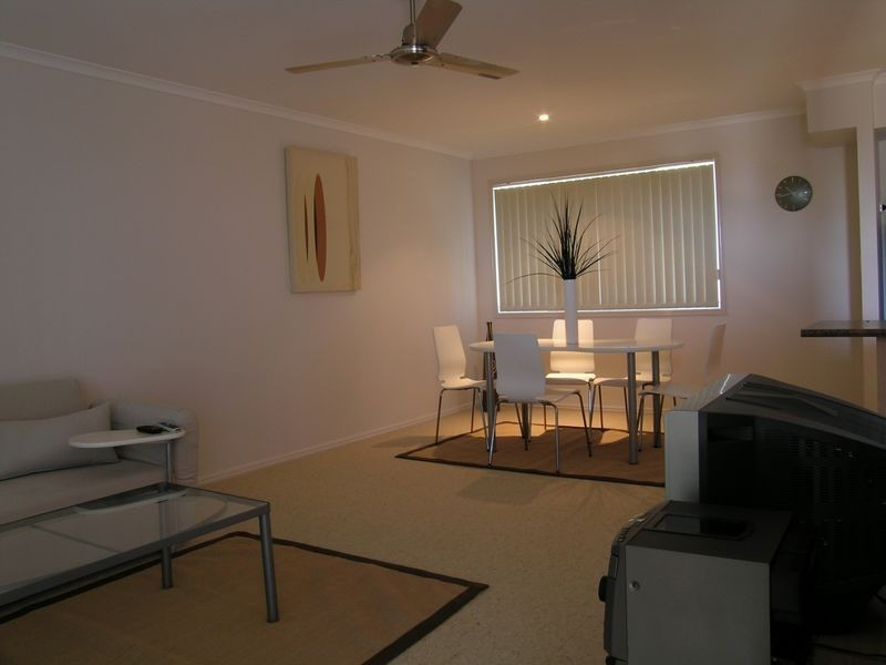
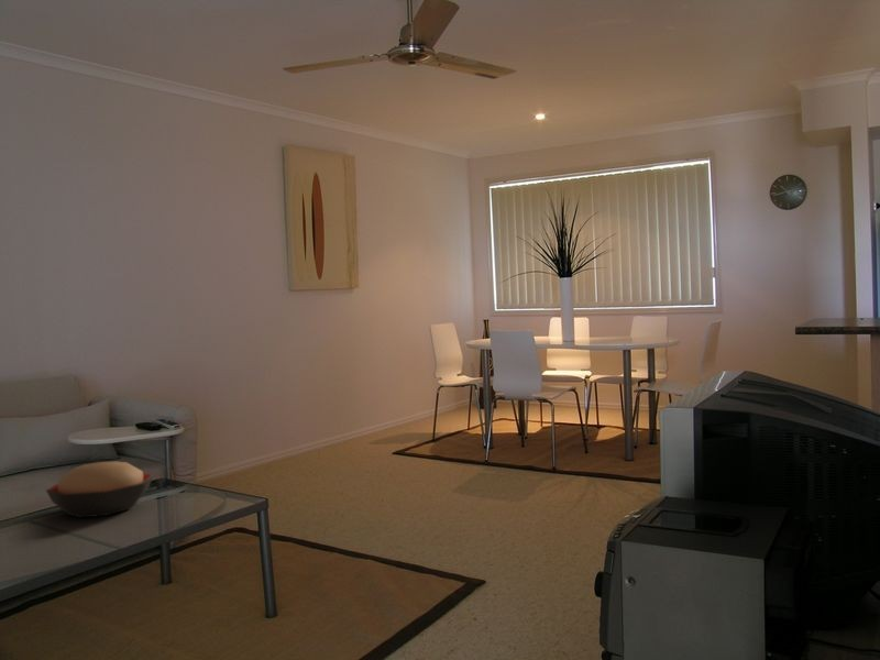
+ decorative bowl (101, 485)
